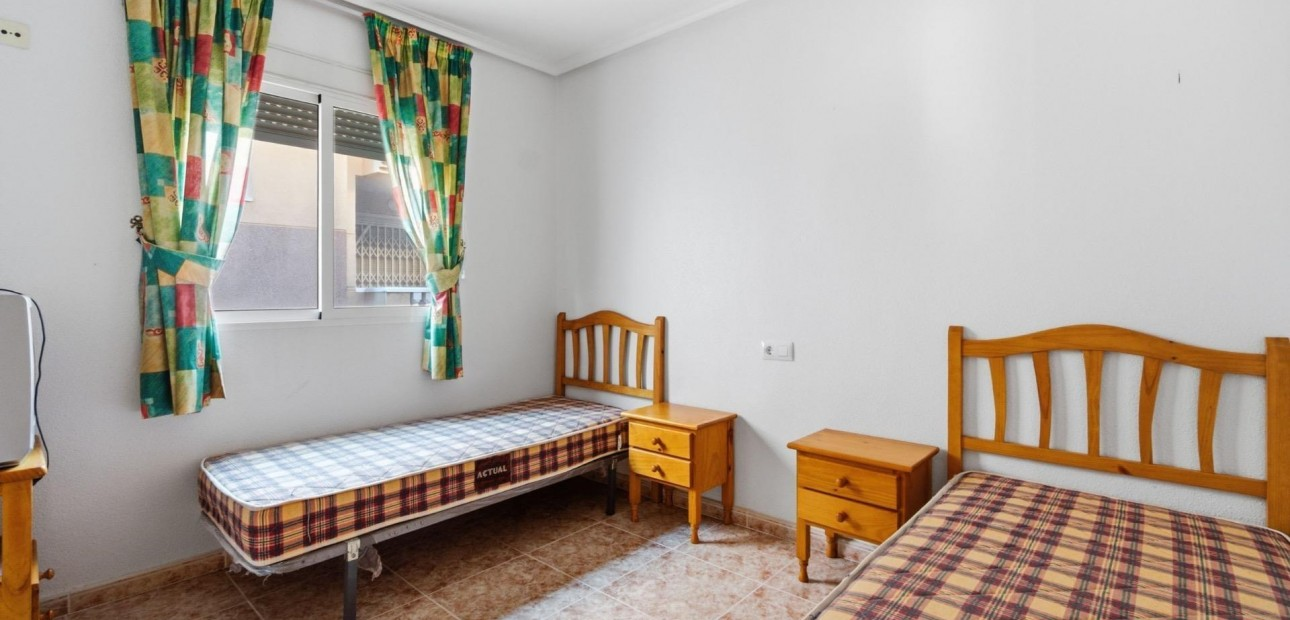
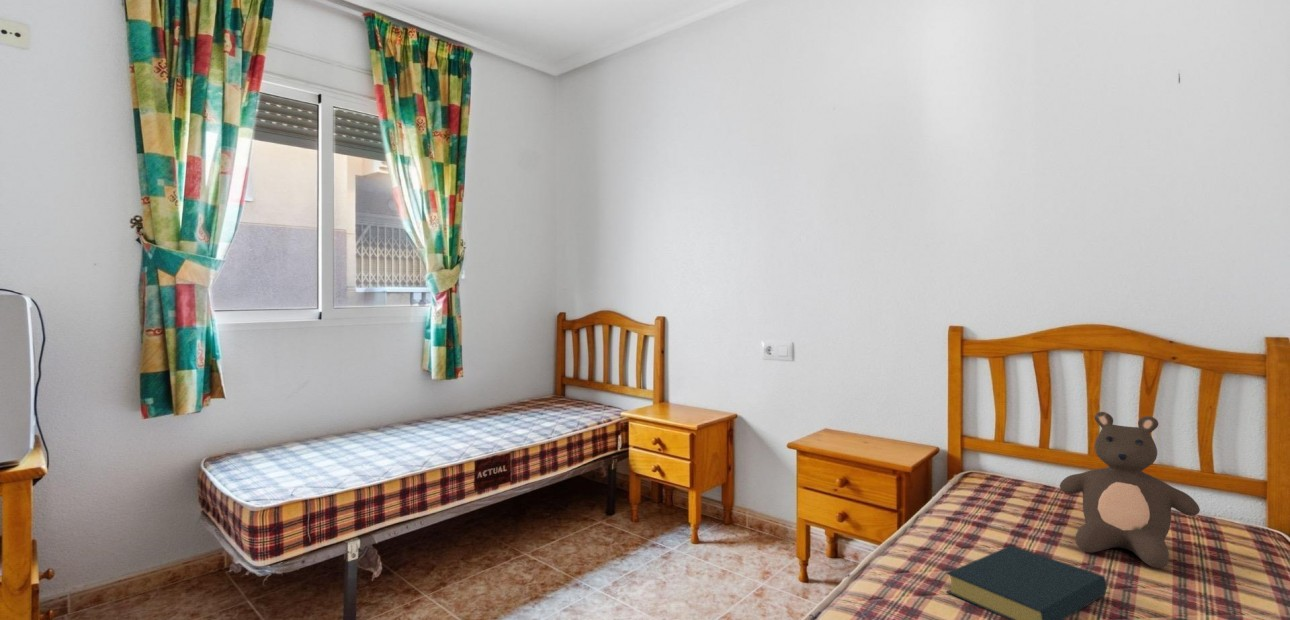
+ teddy bear (1123, 483)
+ hardback book (1025, 584)
